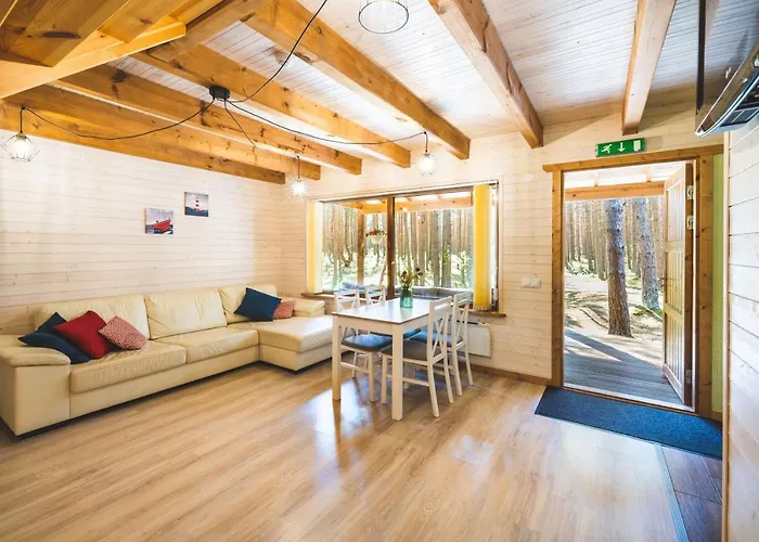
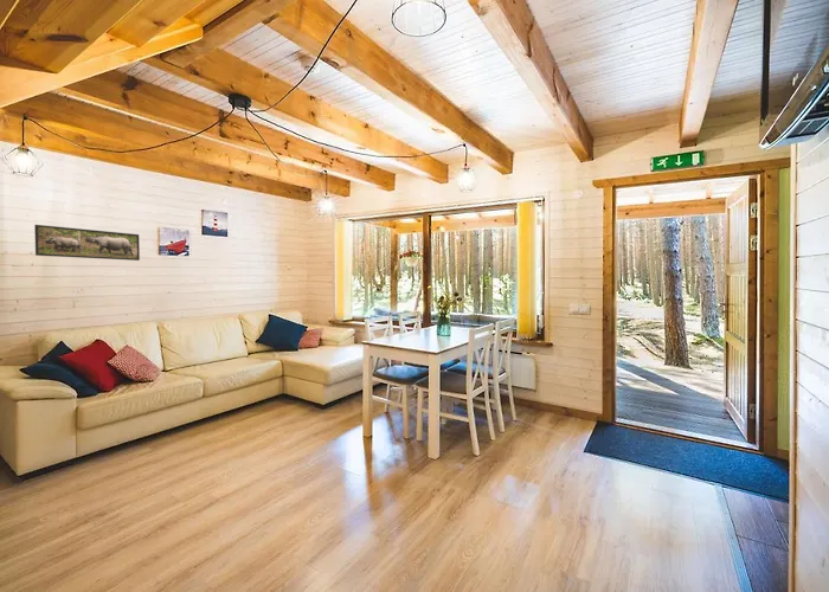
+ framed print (91, 244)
